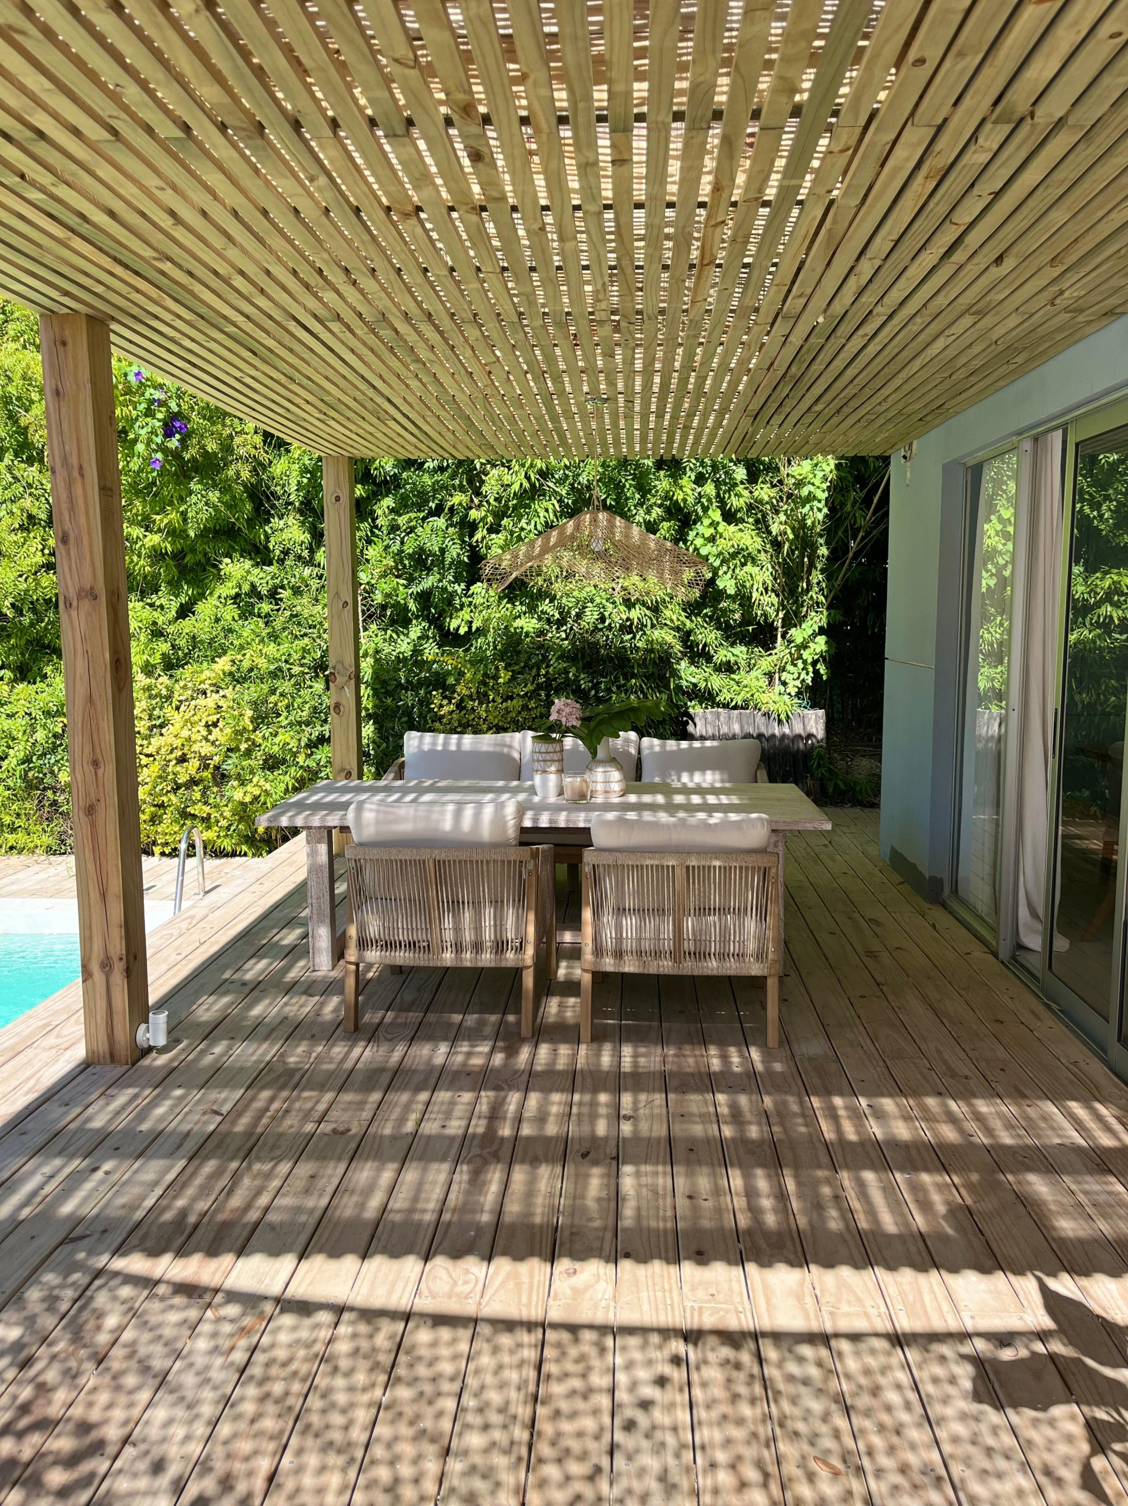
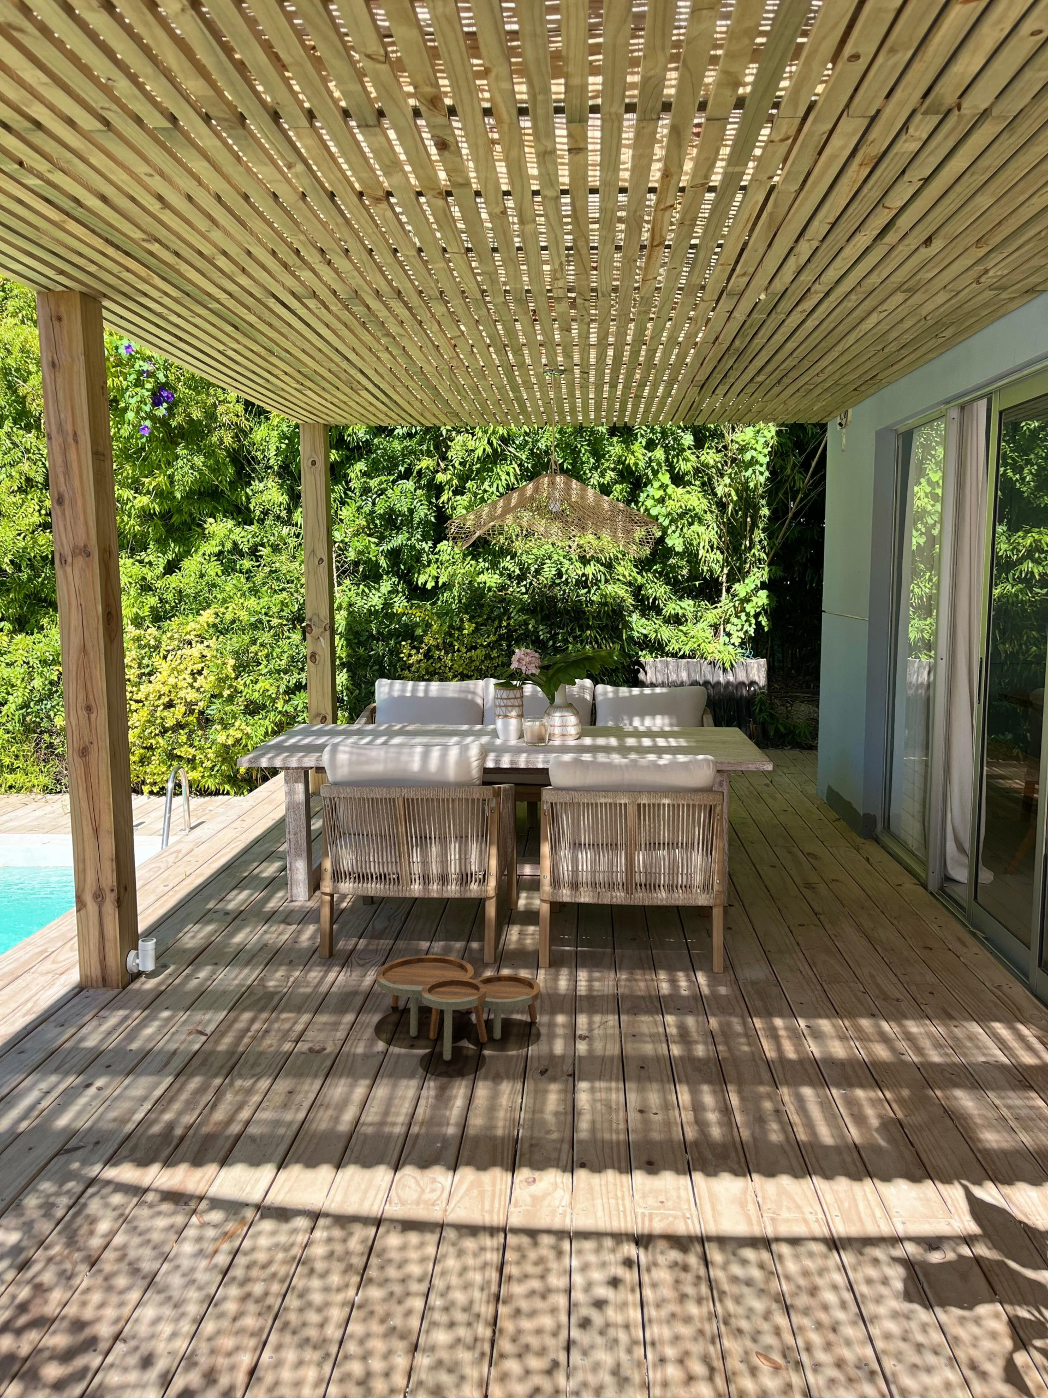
+ nesting tables (454, 1002)
